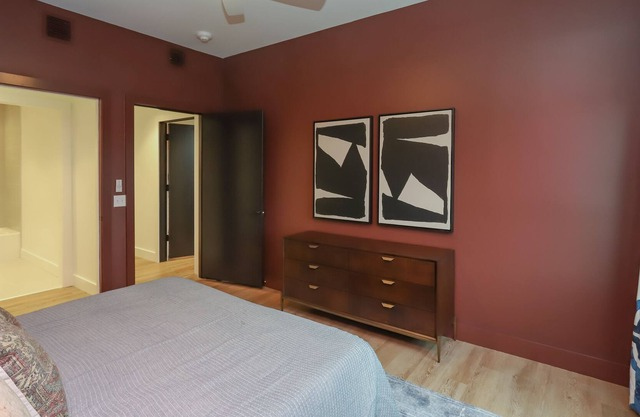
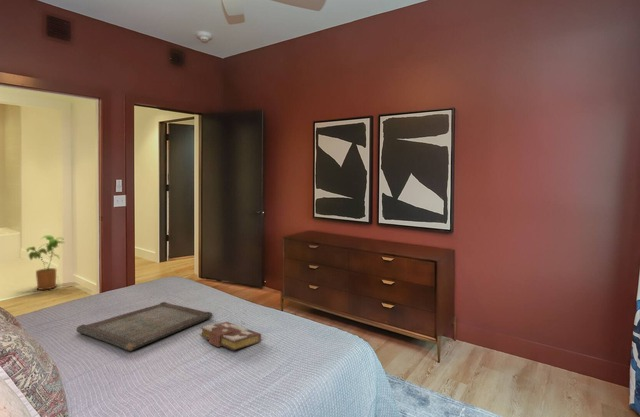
+ house plant (44, 262)
+ book (229, 334)
+ serving tray (149, 322)
